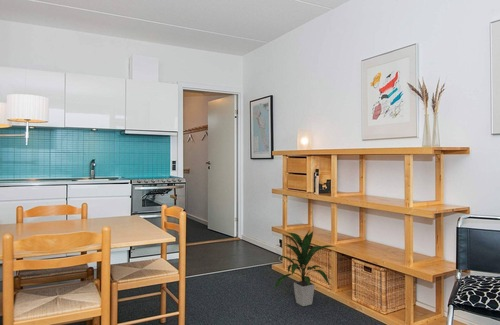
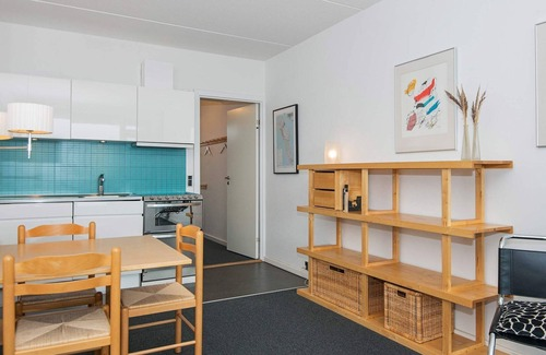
- indoor plant (301, 265)
